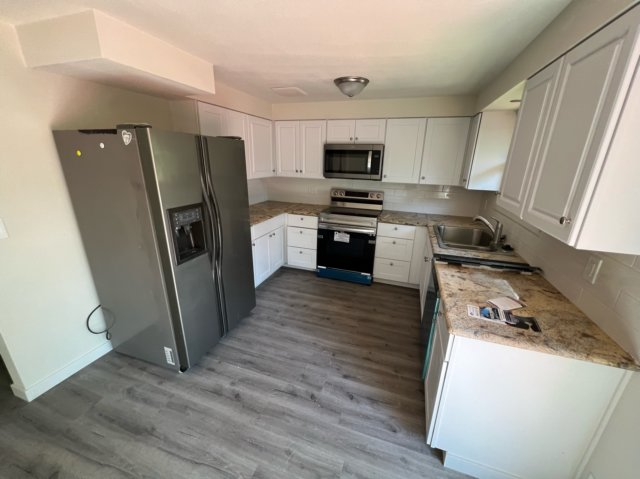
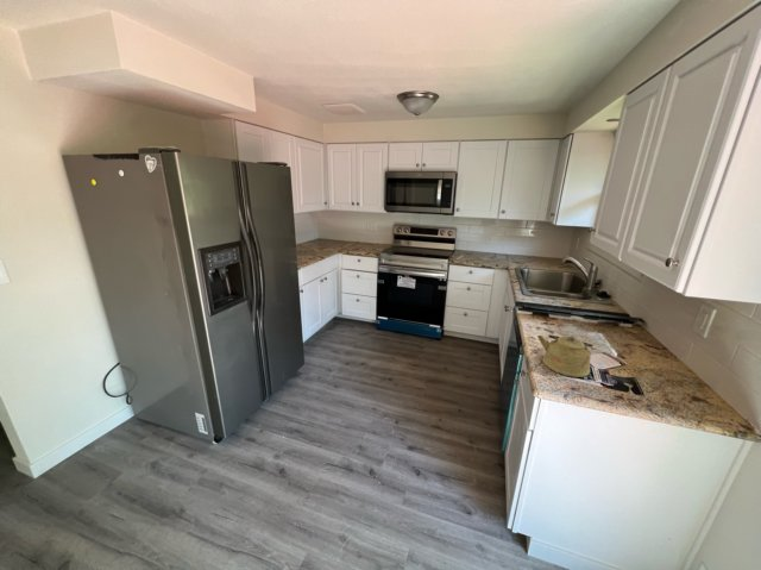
+ kettle (564, 349)
